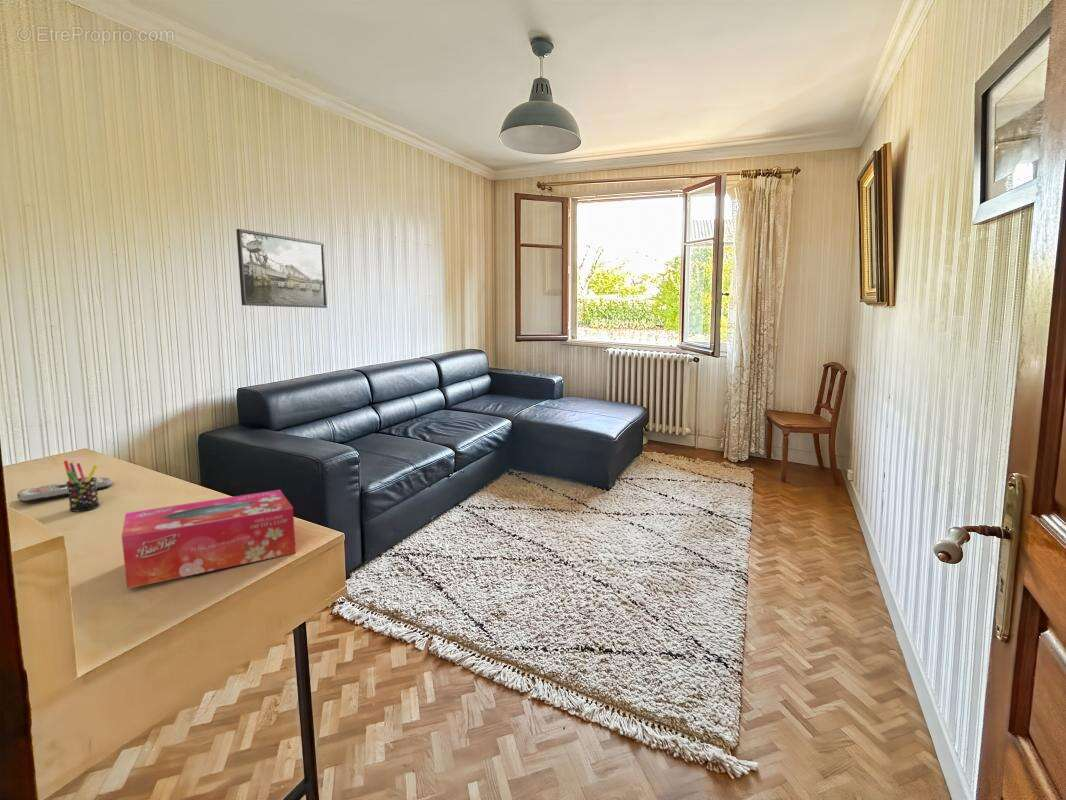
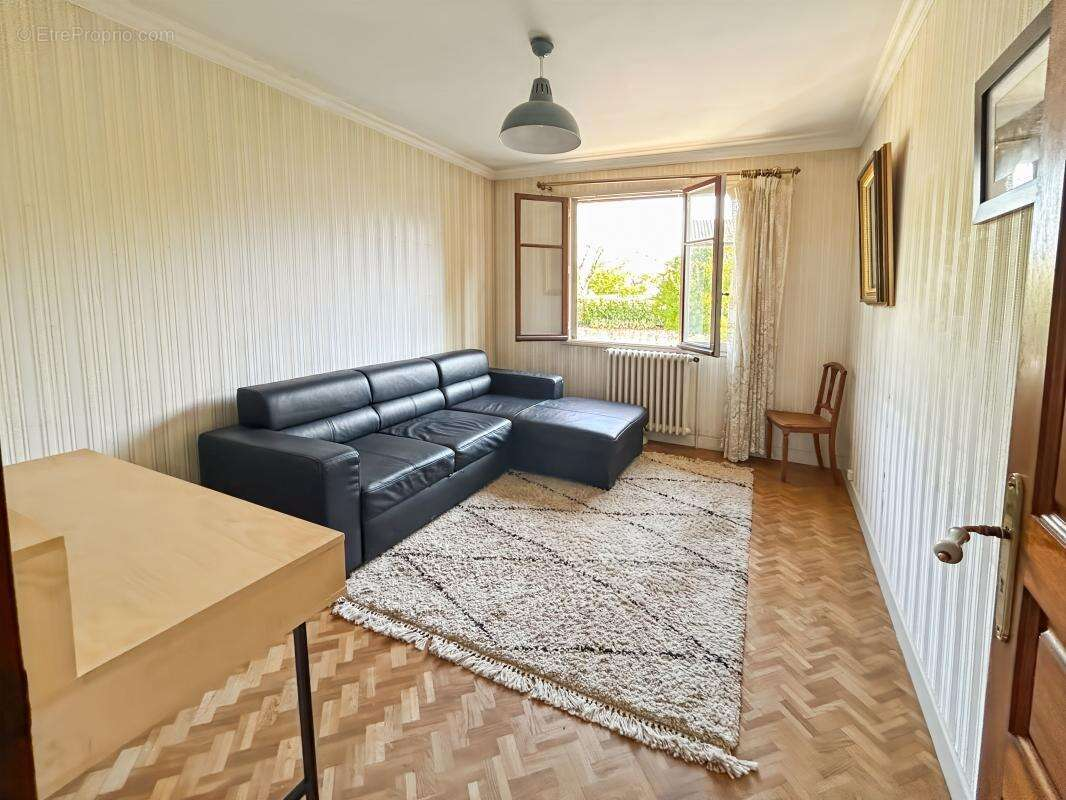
- pen holder (78, 484)
- remote control (66, 489)
- tissue box (212, 533)
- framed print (285, 271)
